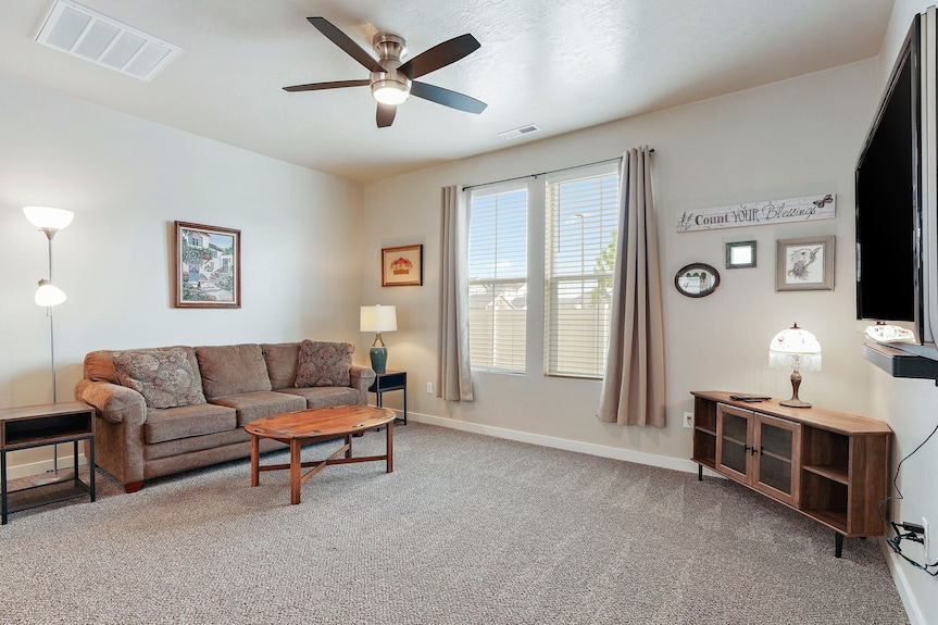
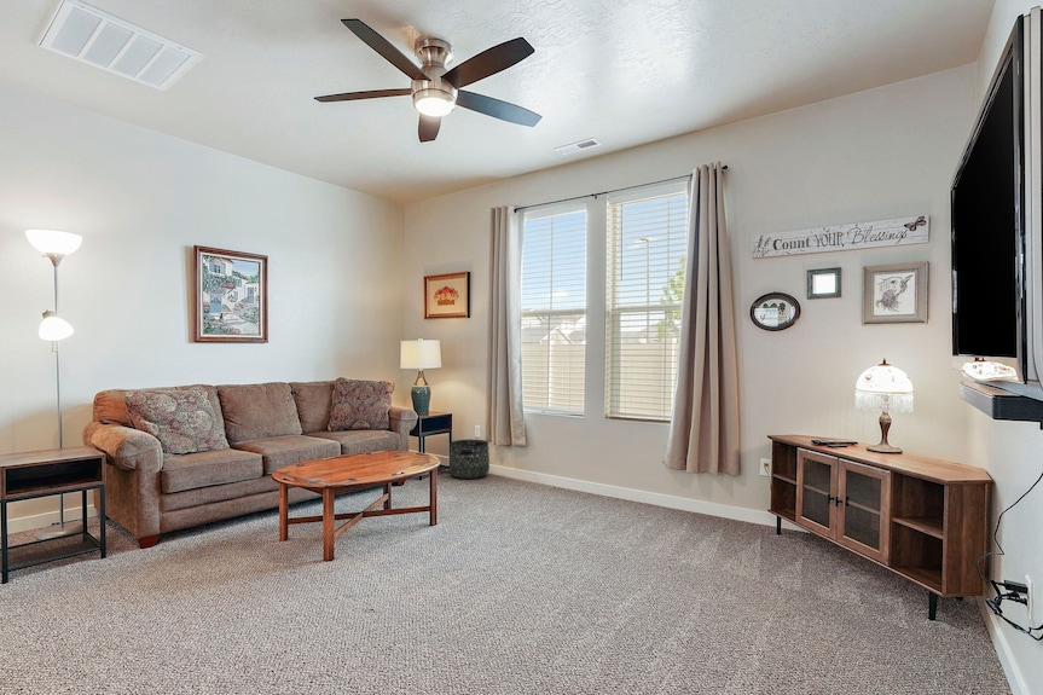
+ basket (469, 458)
